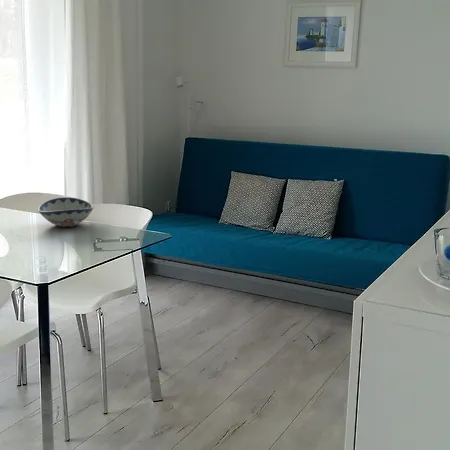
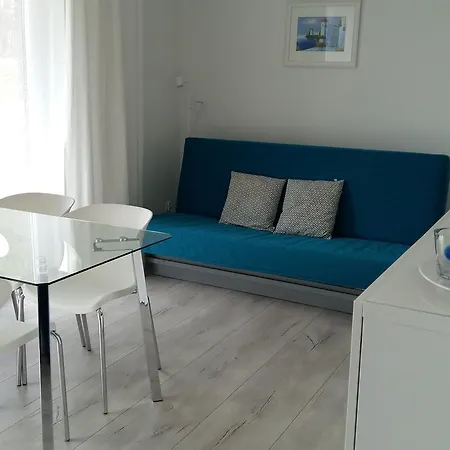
- decorative bowl (66, 214)
